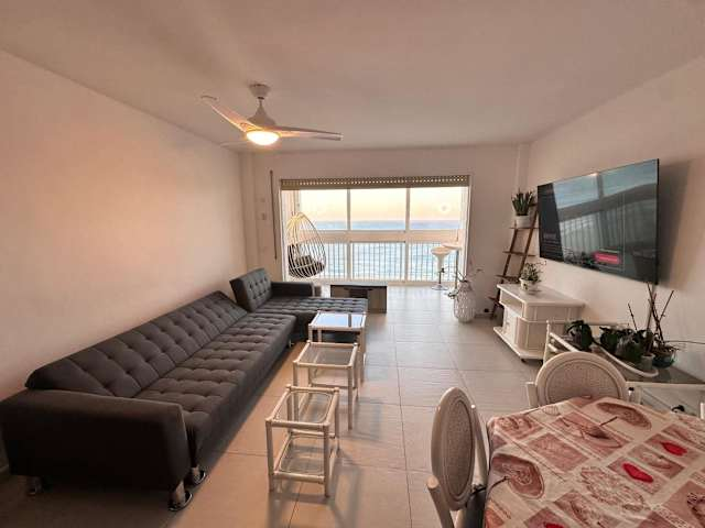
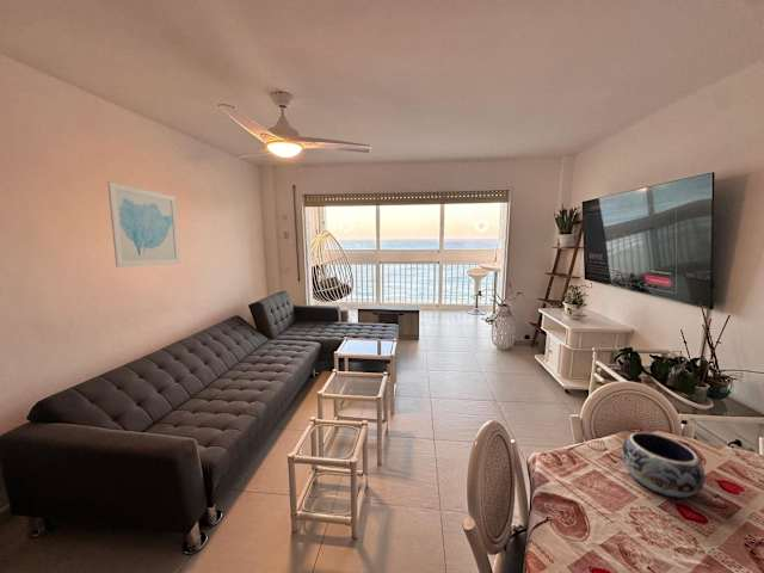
+ wall art (148, 228)
+ decorative bowl (660, 462)
